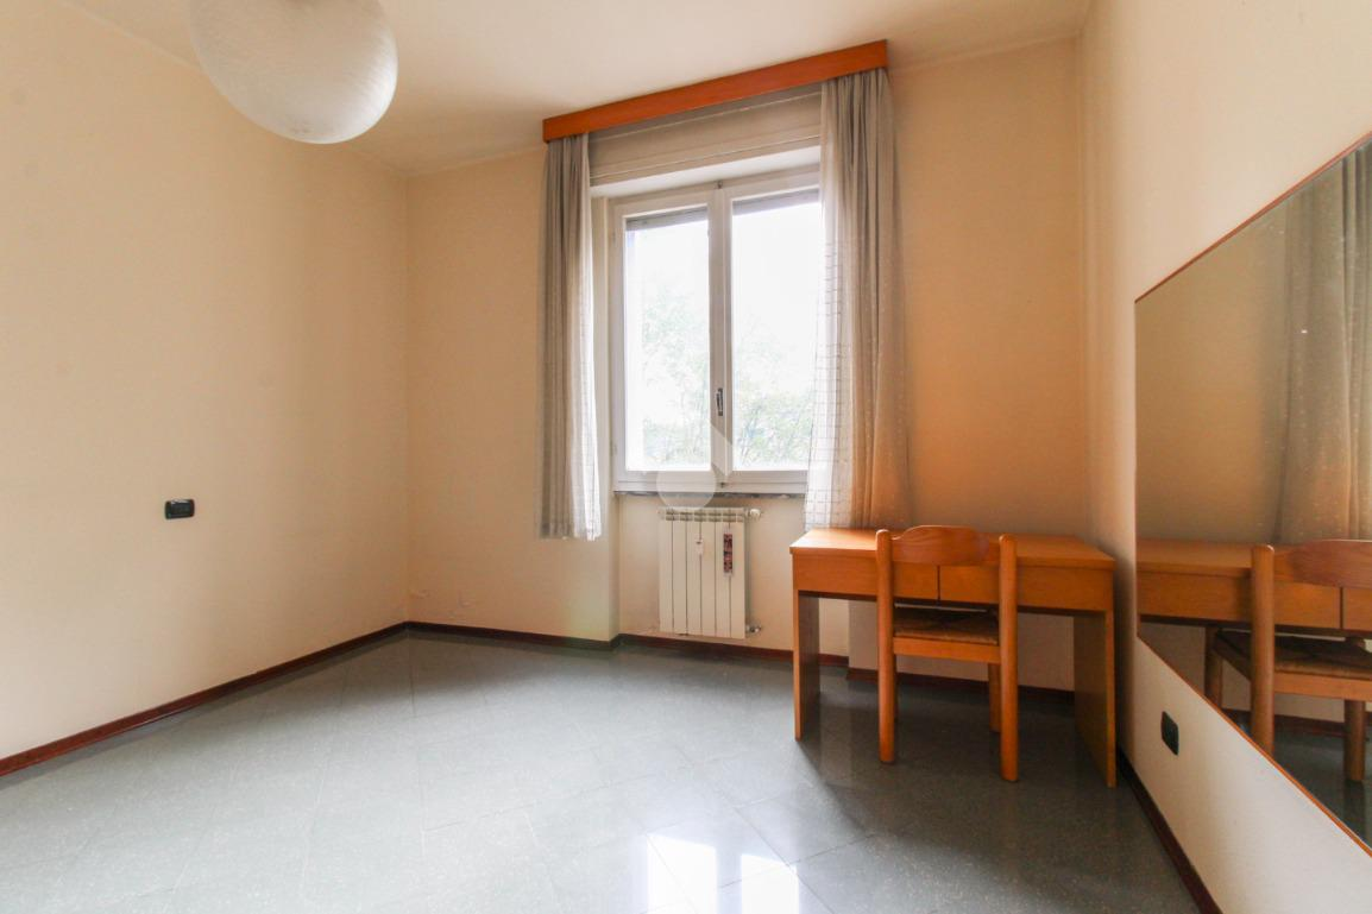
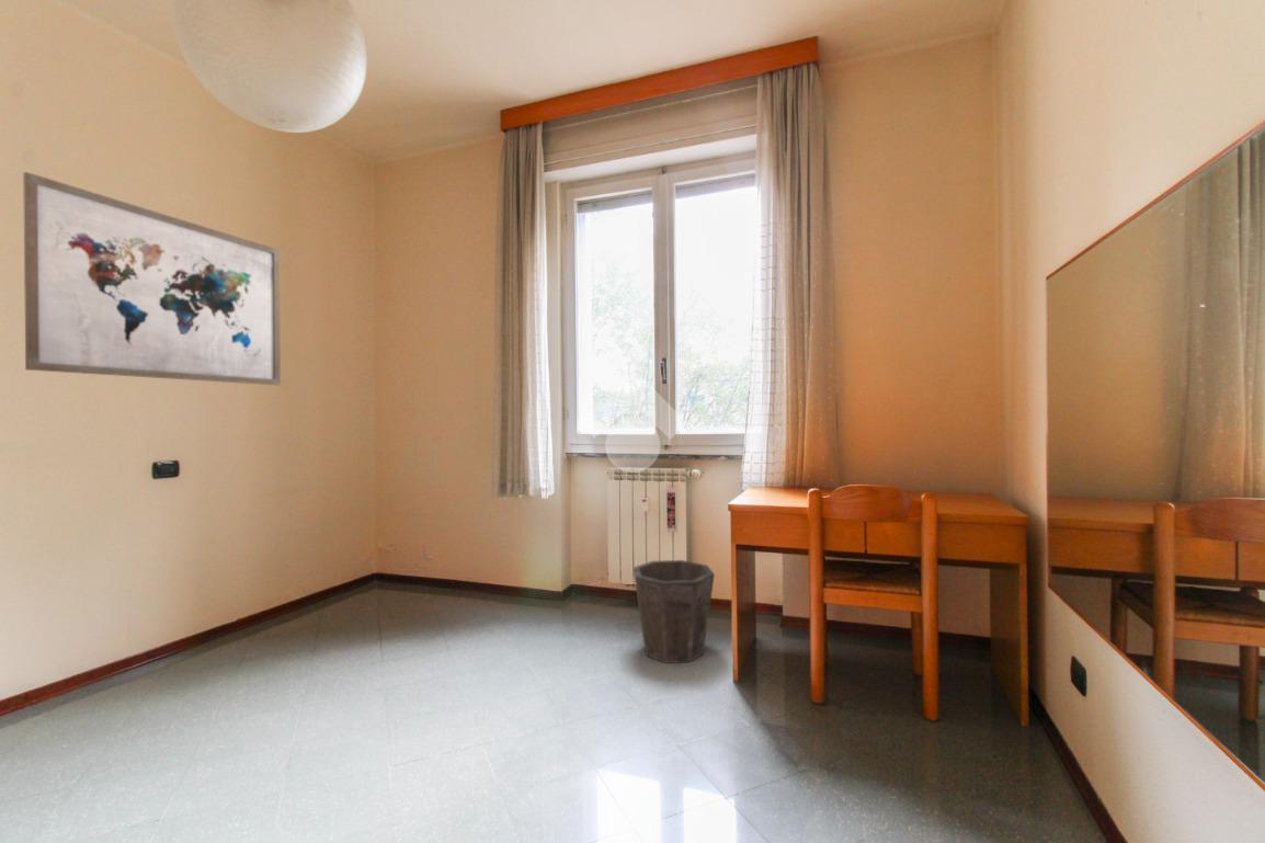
+ waste bin (673, 610)
+ wall art (175, 298)
